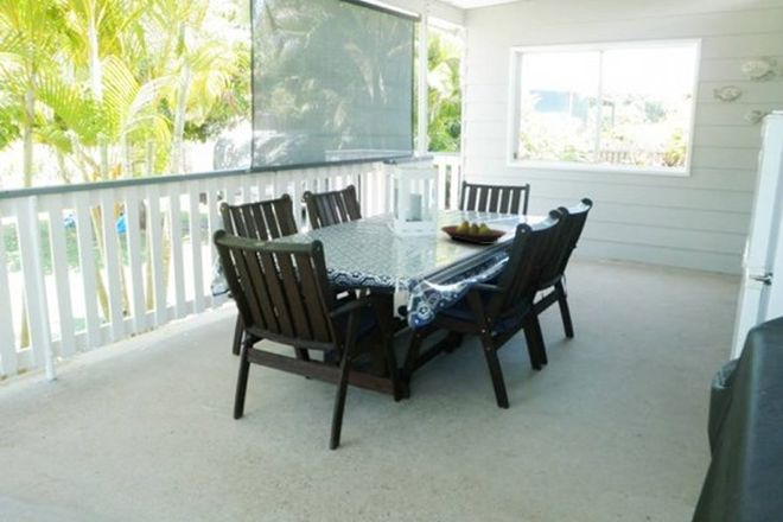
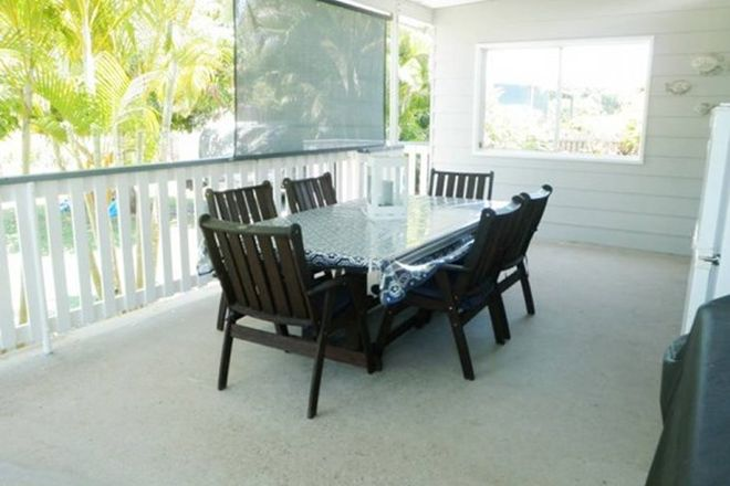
- fruit bowl (472, 230)
